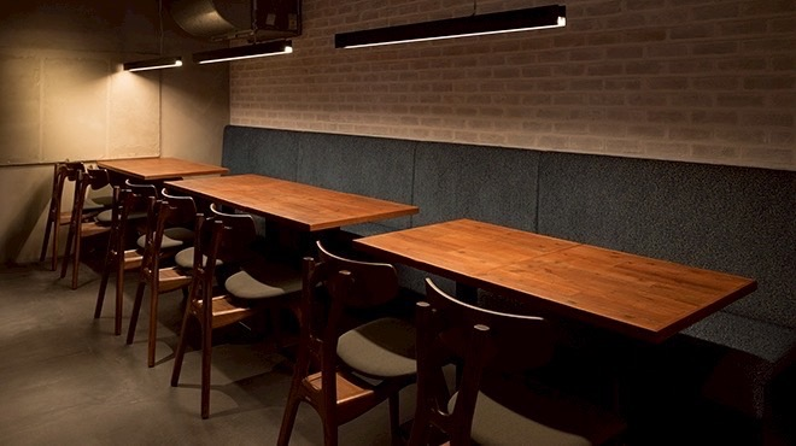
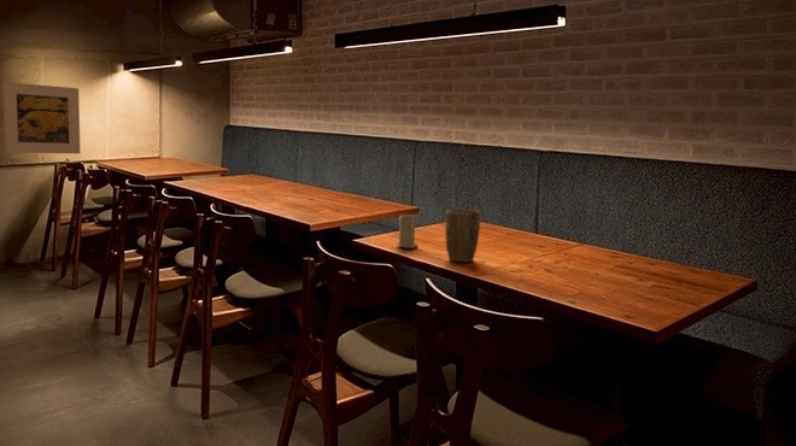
+ candle (406, 229)
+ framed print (43, 119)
+ plant pot (462, 235)
